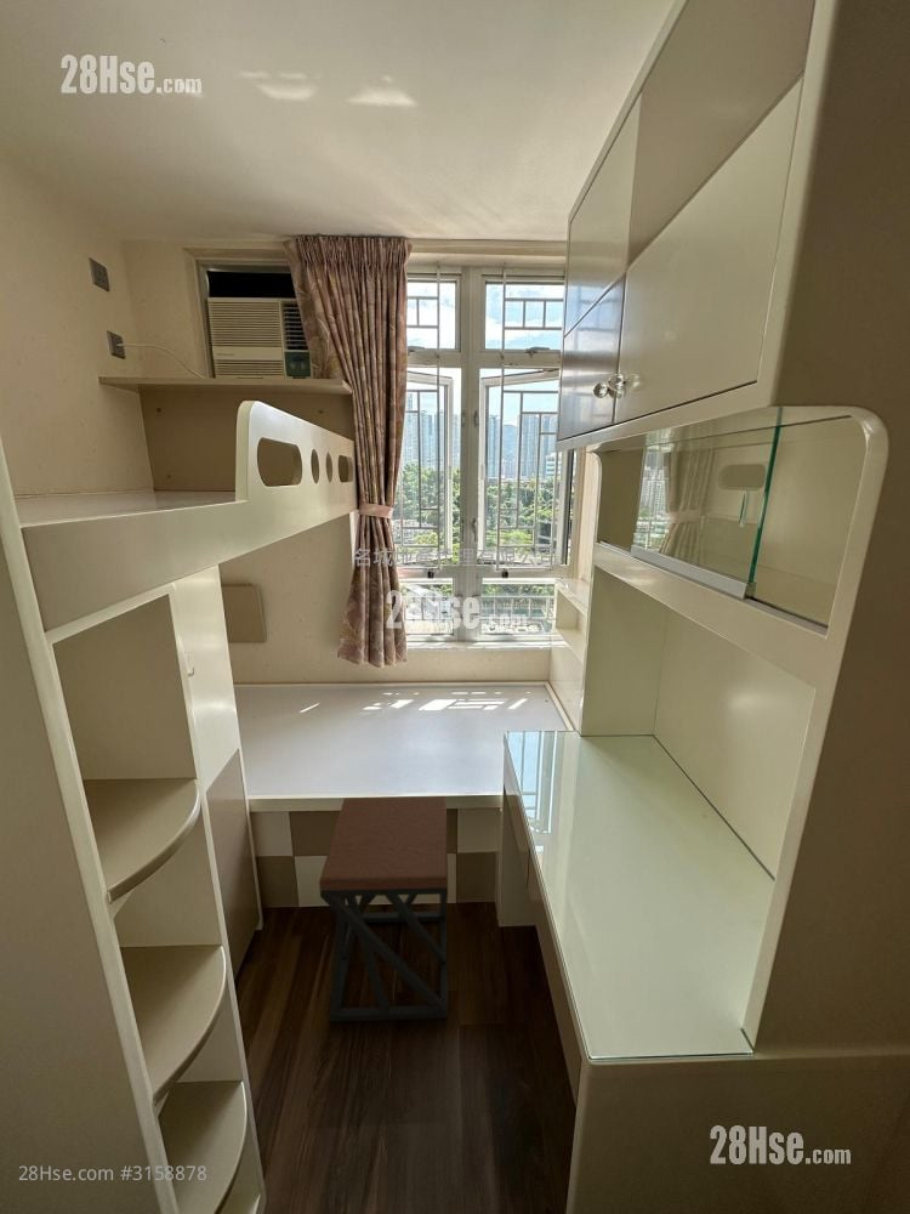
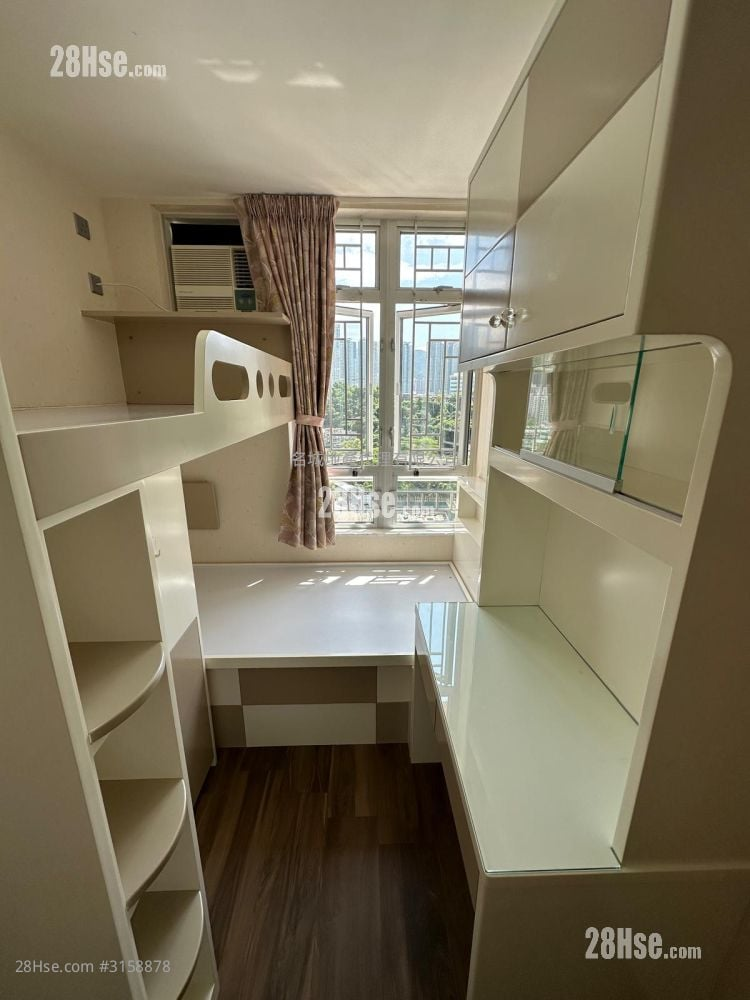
- stool (392, 900)
